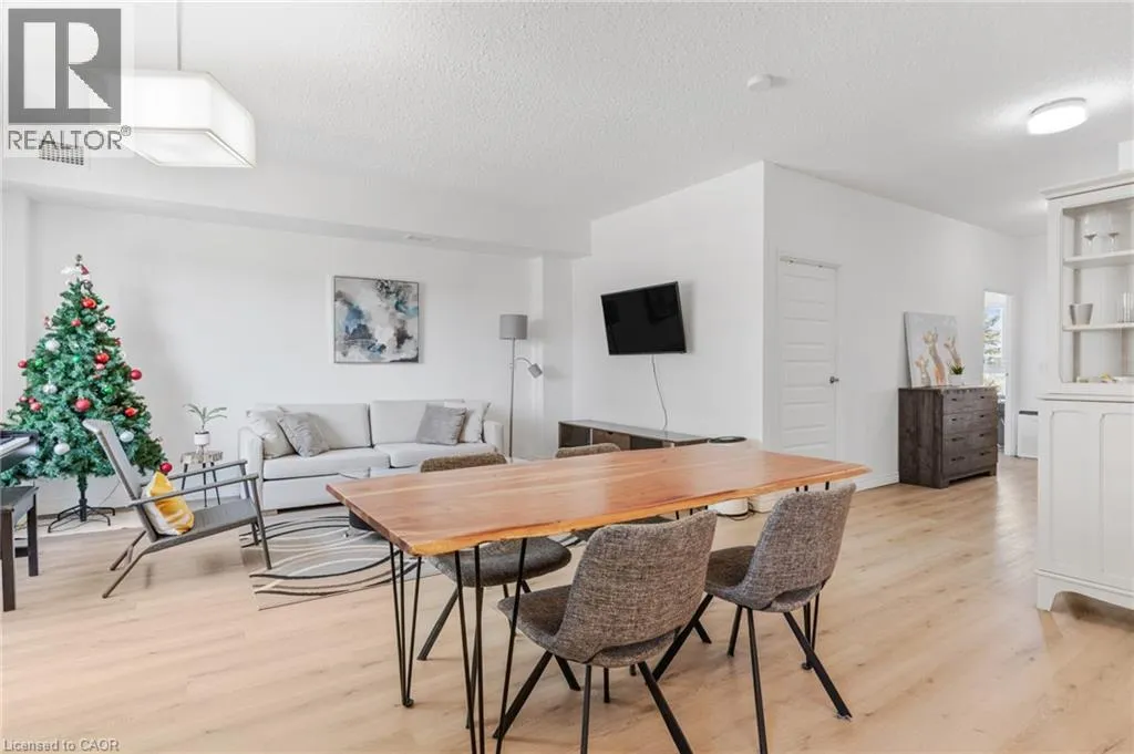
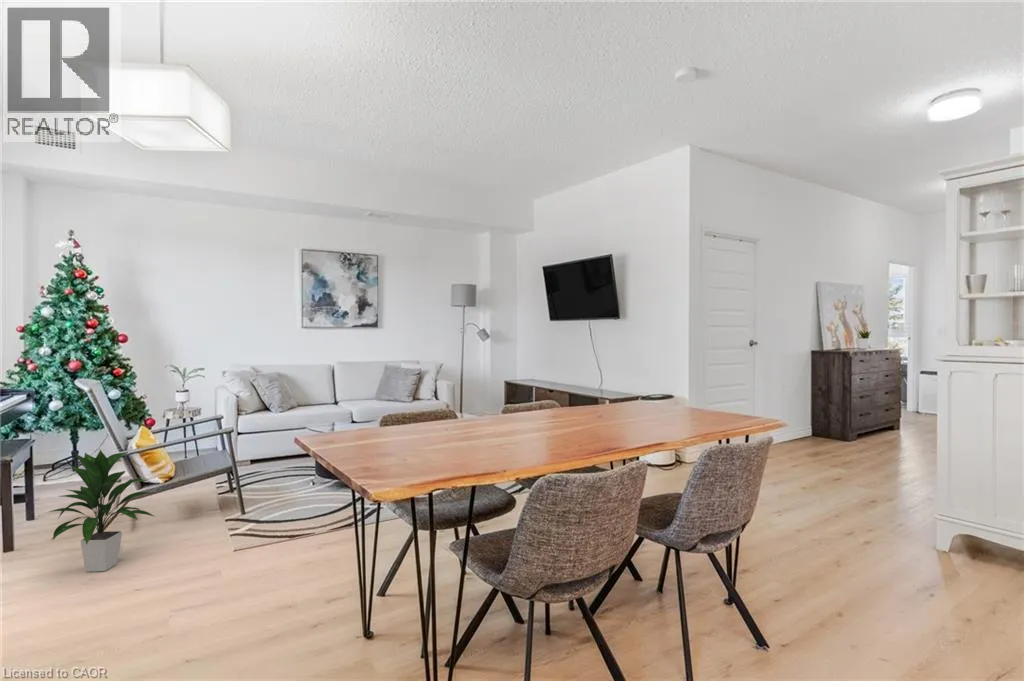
+ indoor plant (99, 506)
